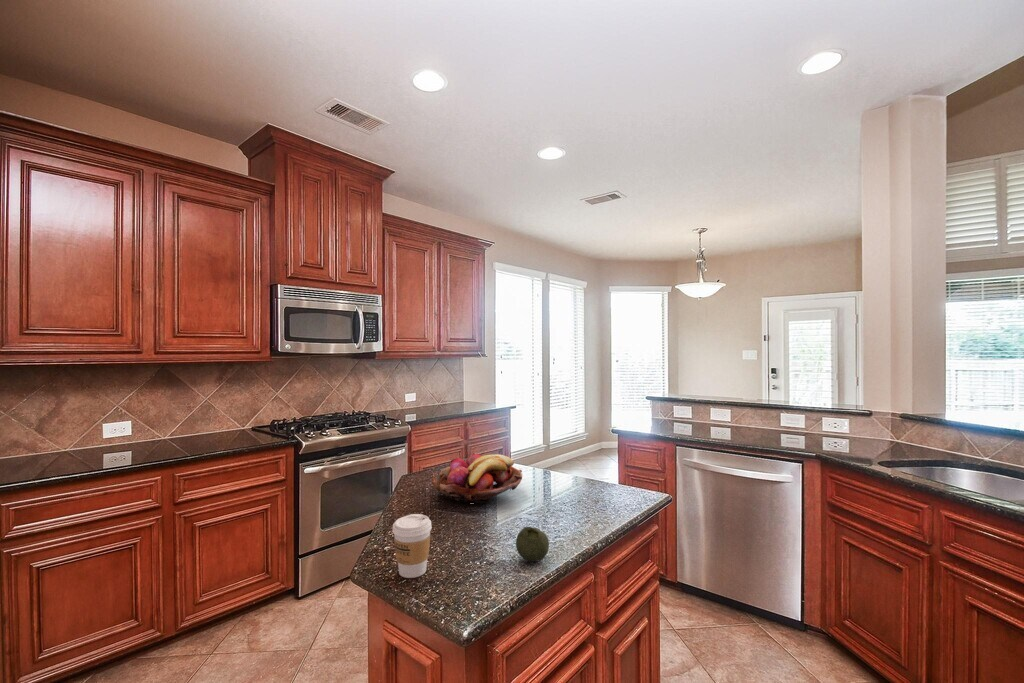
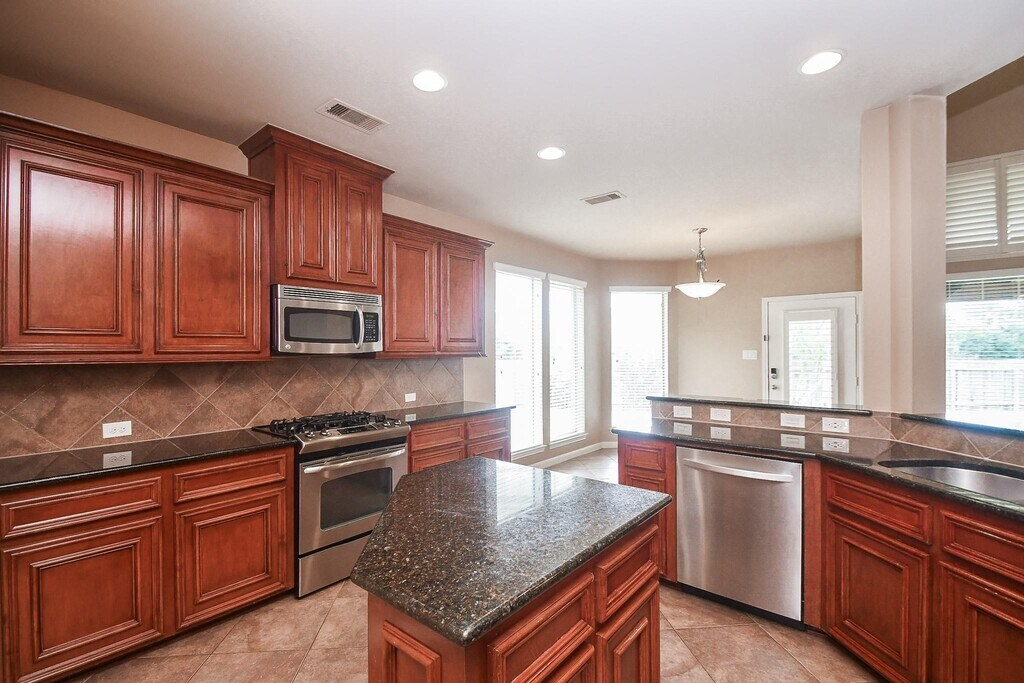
- fruit basket (478, 475)
- fruit (532, 542)
- coffee cup (412, 545)
